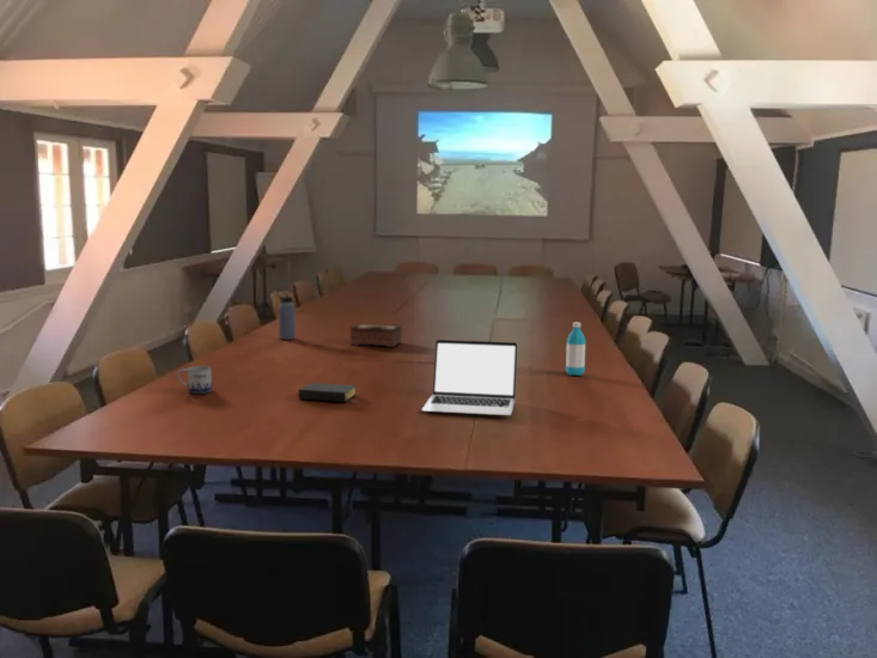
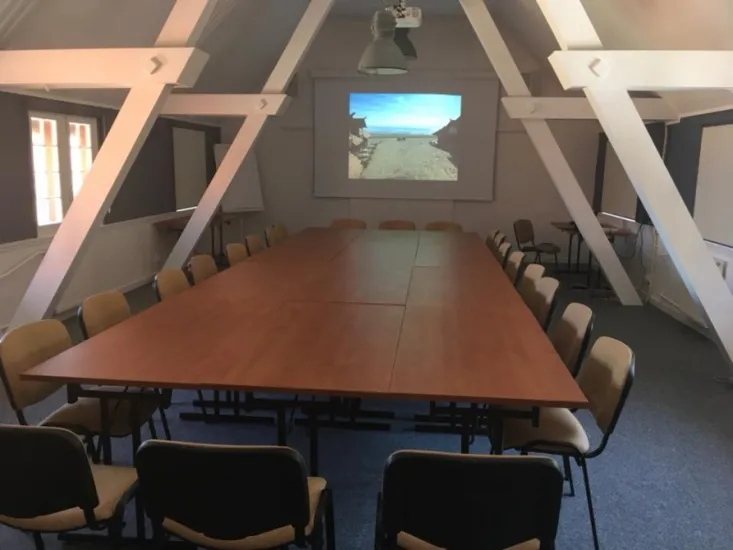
- laptop (470, 376)
- water bottle (575, 348)
- tissue box (376, 334)
- mug (196, 379)
- bible (333, 392)
- water bottle (286, 313)
